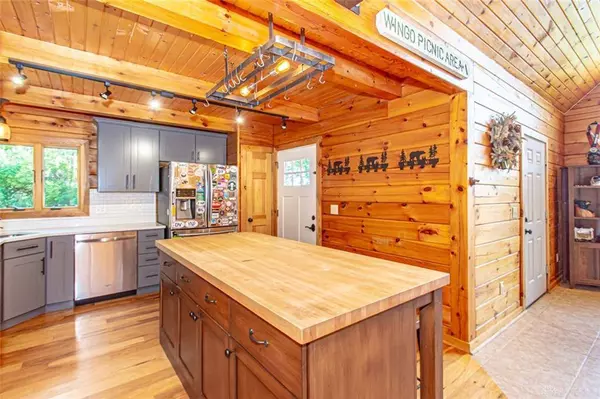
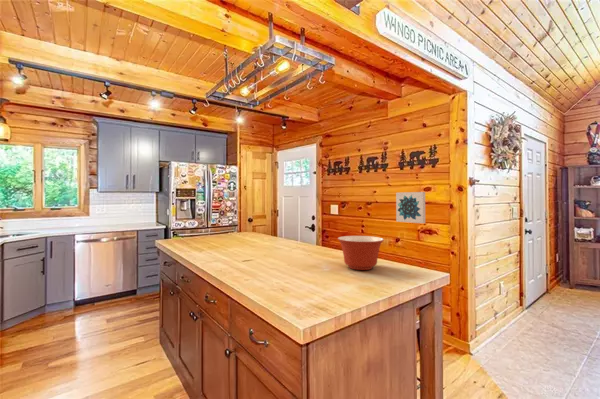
+ mixing bowl (360, 252)
+ wall art (410, 207)
